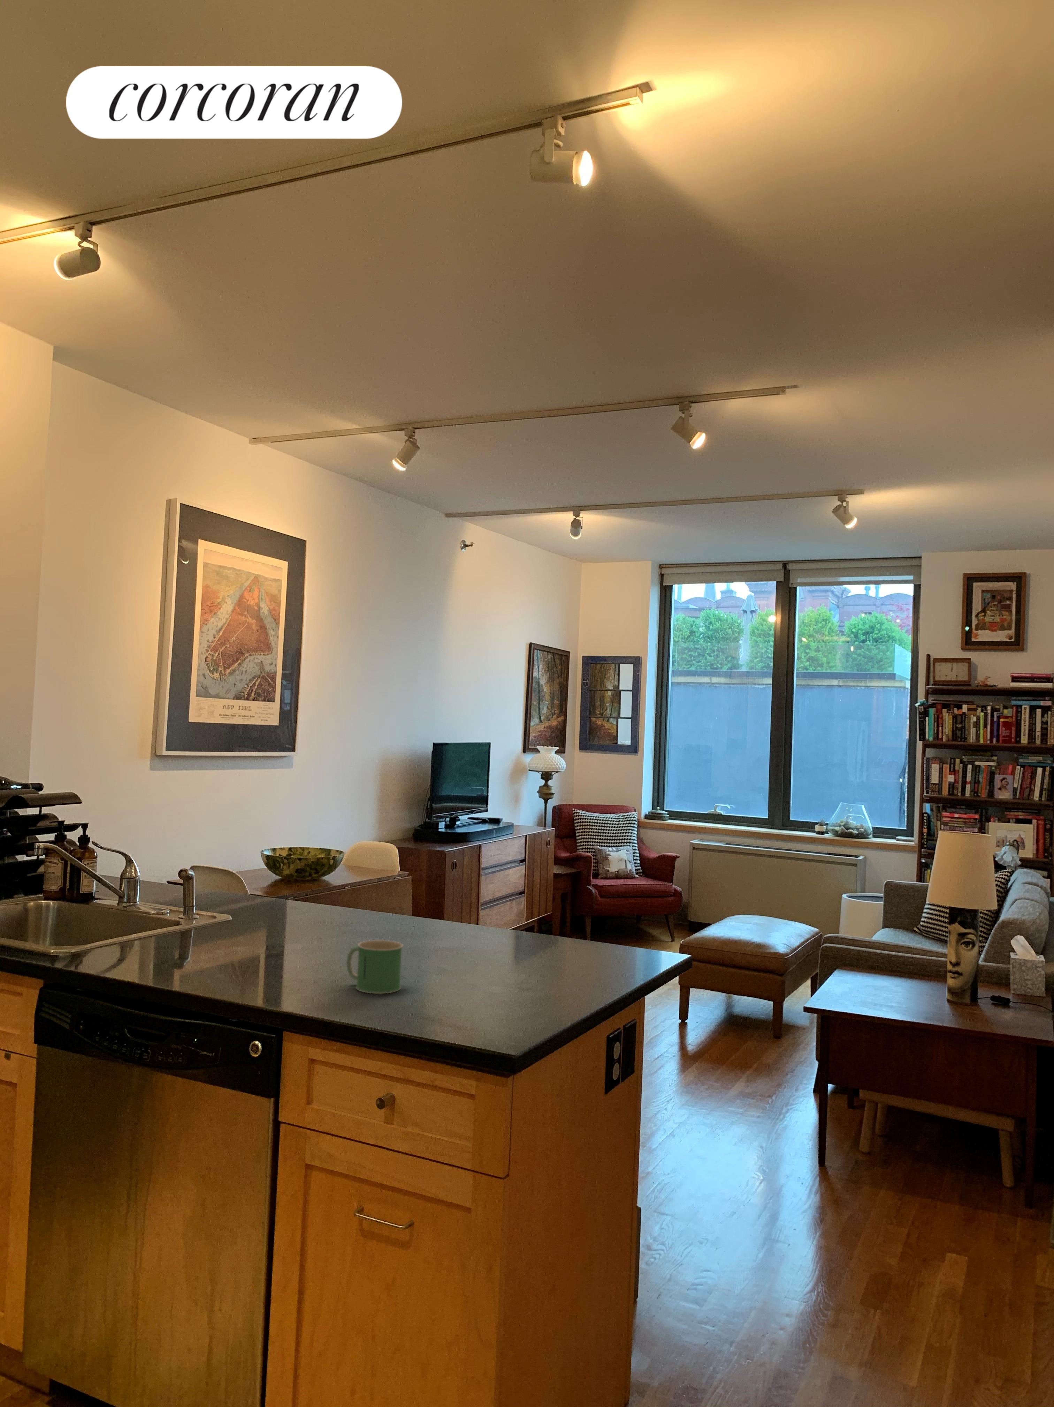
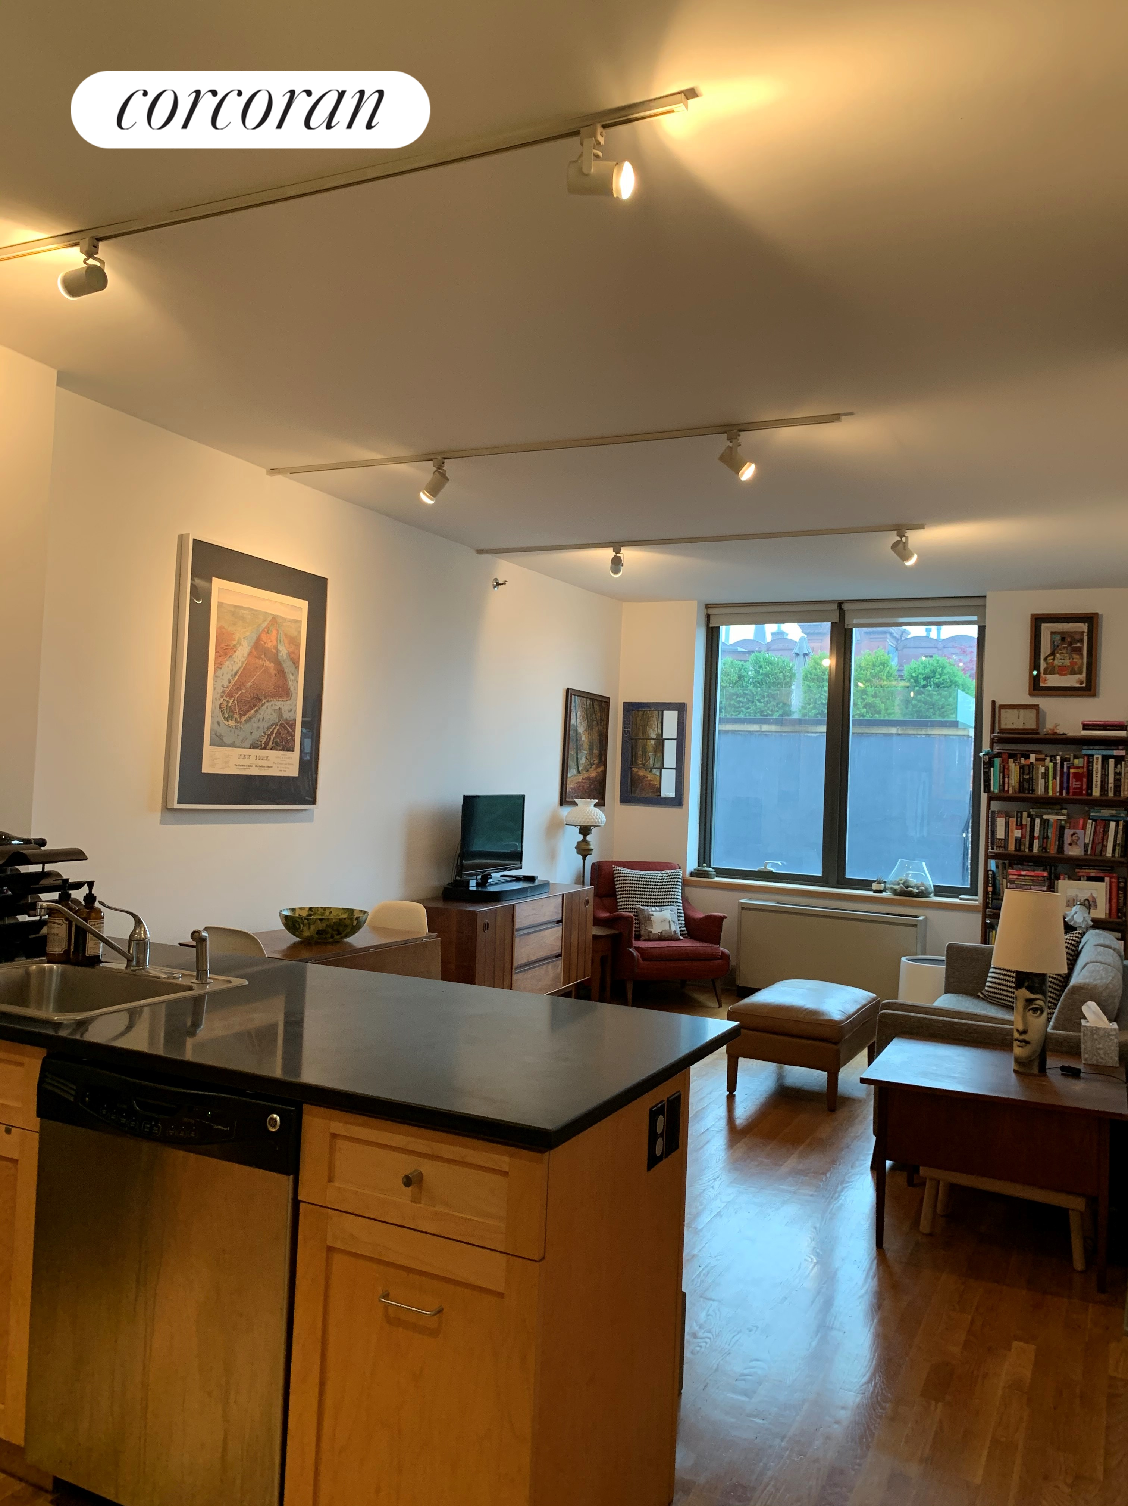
- mug (373, 965)
